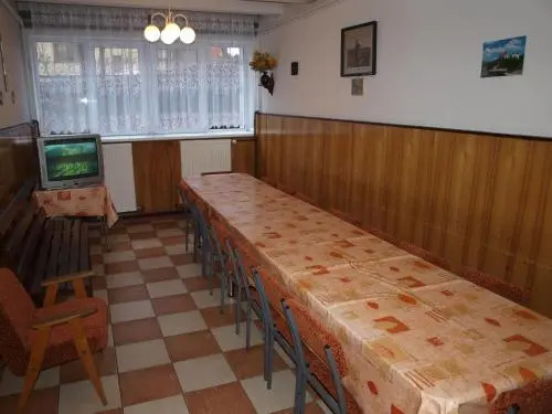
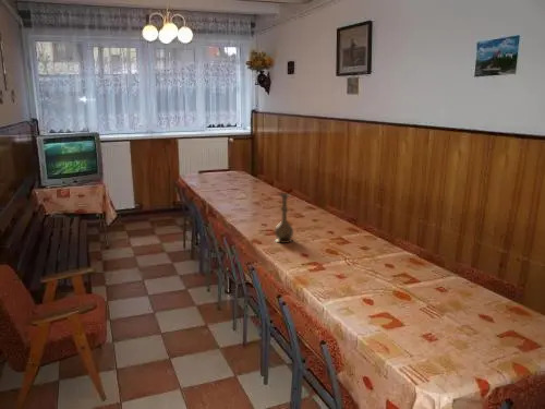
+ vase (283, 217)
